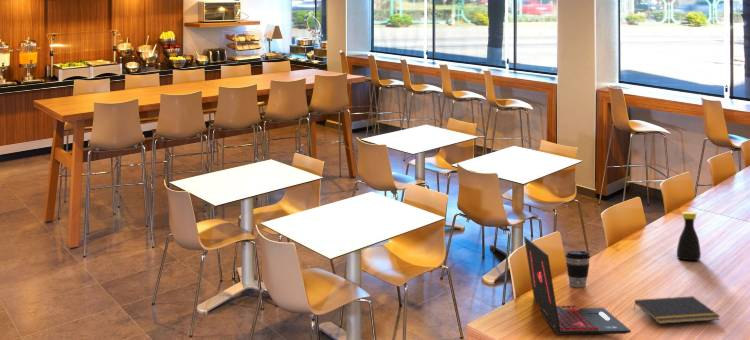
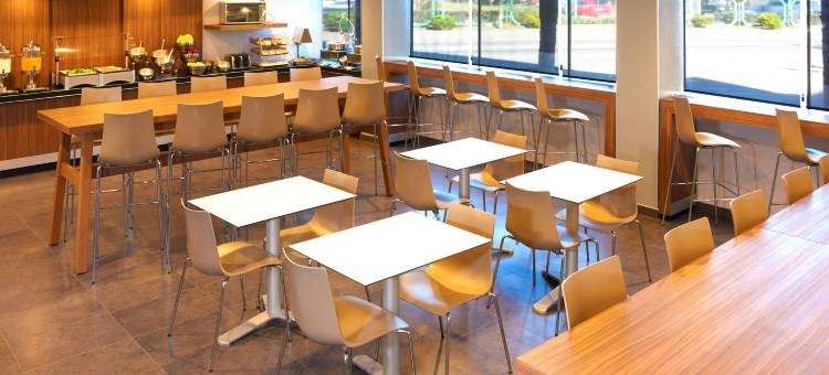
- laptop (552, 282)
- notepad (676, 309)
- bottle (688, 235)
- coffee cup (577, 268)
